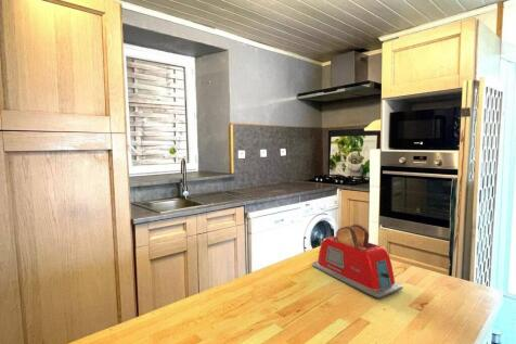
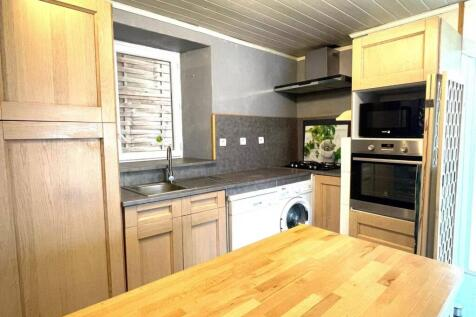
- toaster (352, 251)
